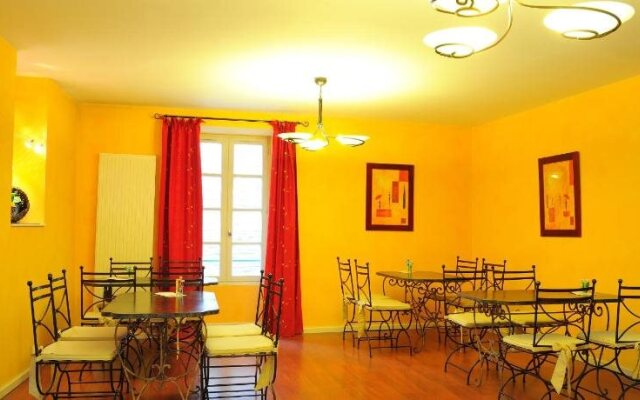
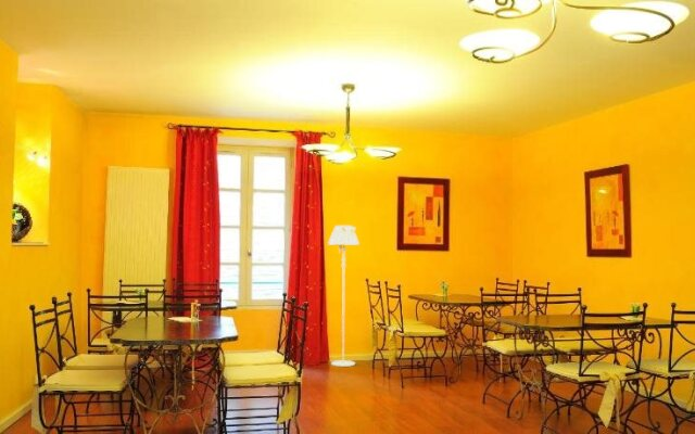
+ floor lamp (343, 294)
